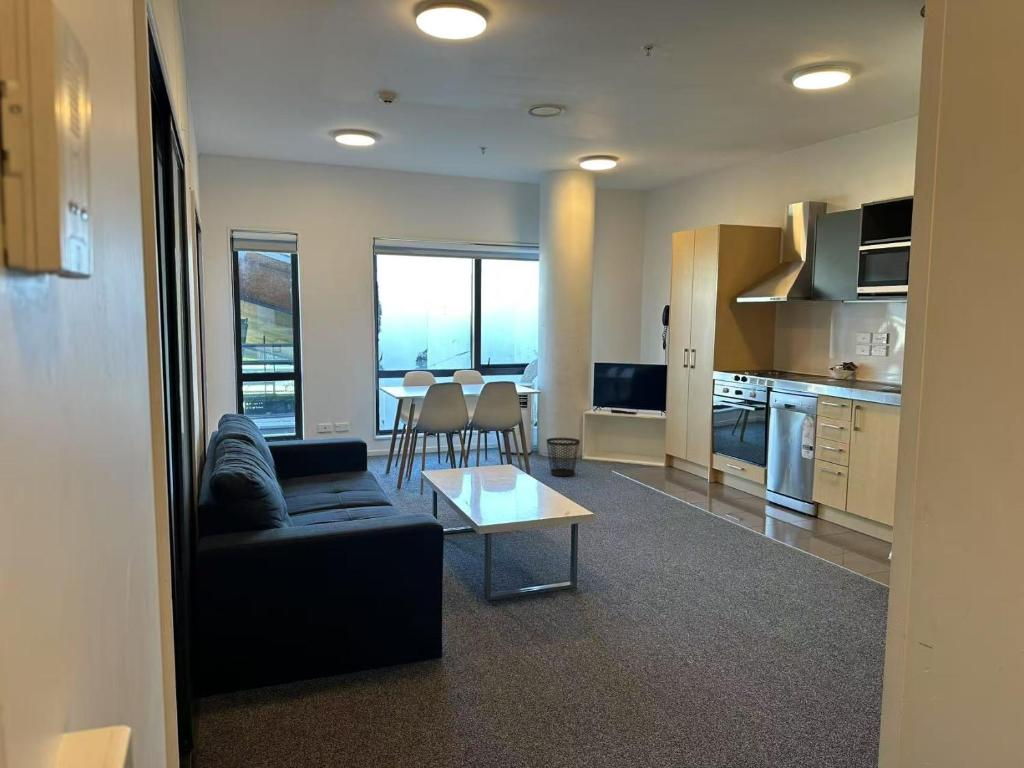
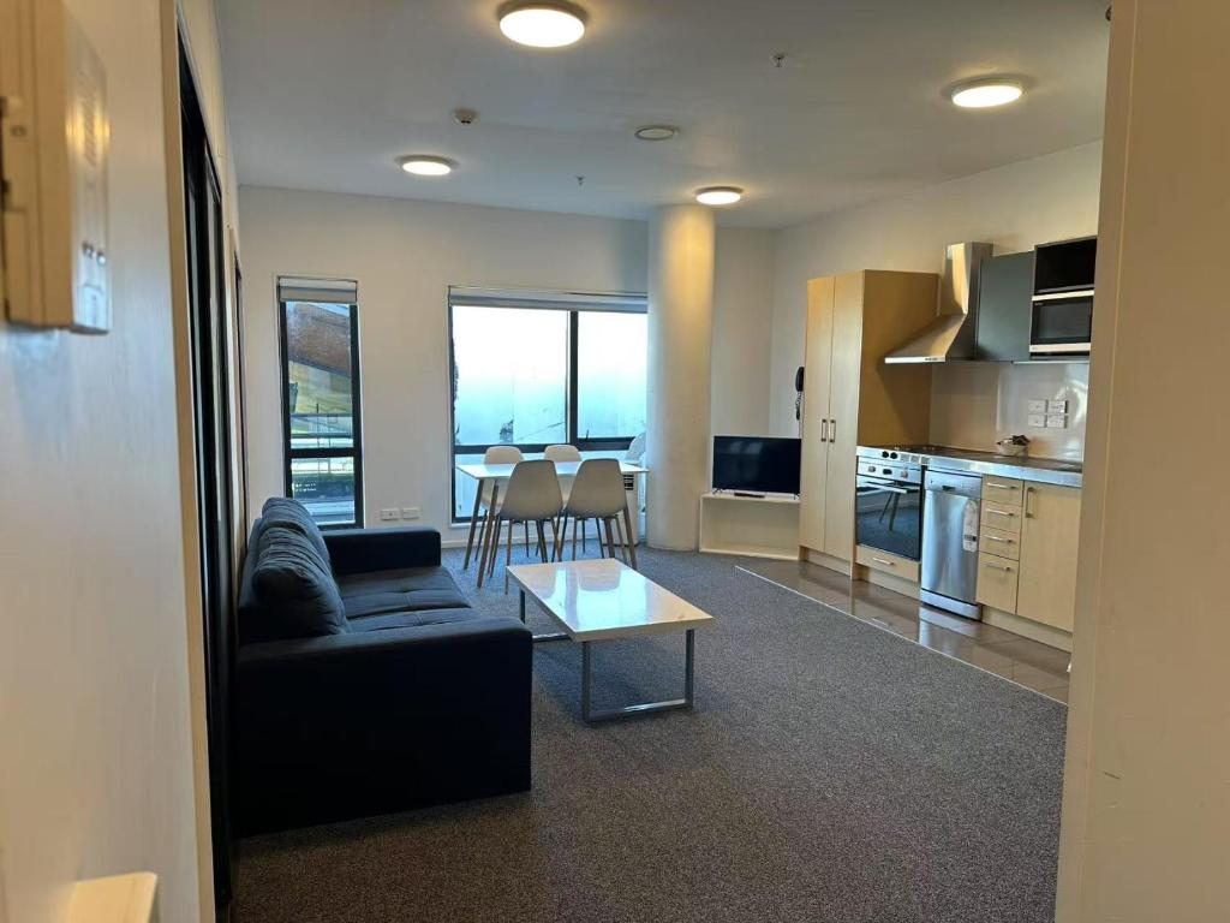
- wastebasket (562, 457)
